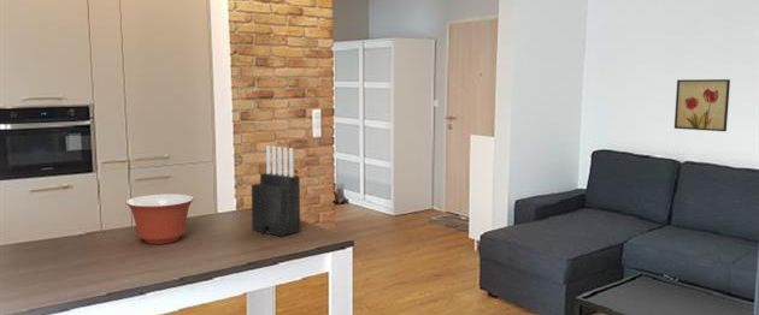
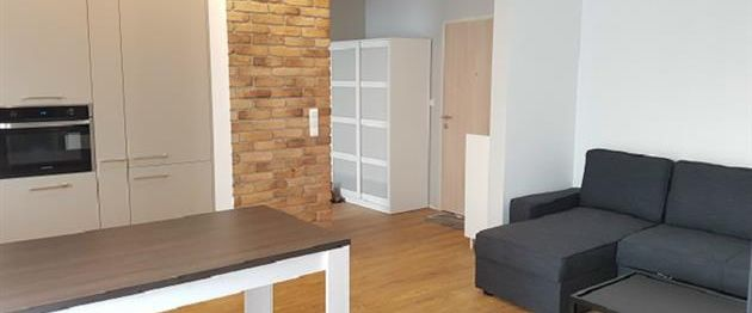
- knife block (272, 189)
- wall art (701, 105)
- mixing bowl (160, 219)
